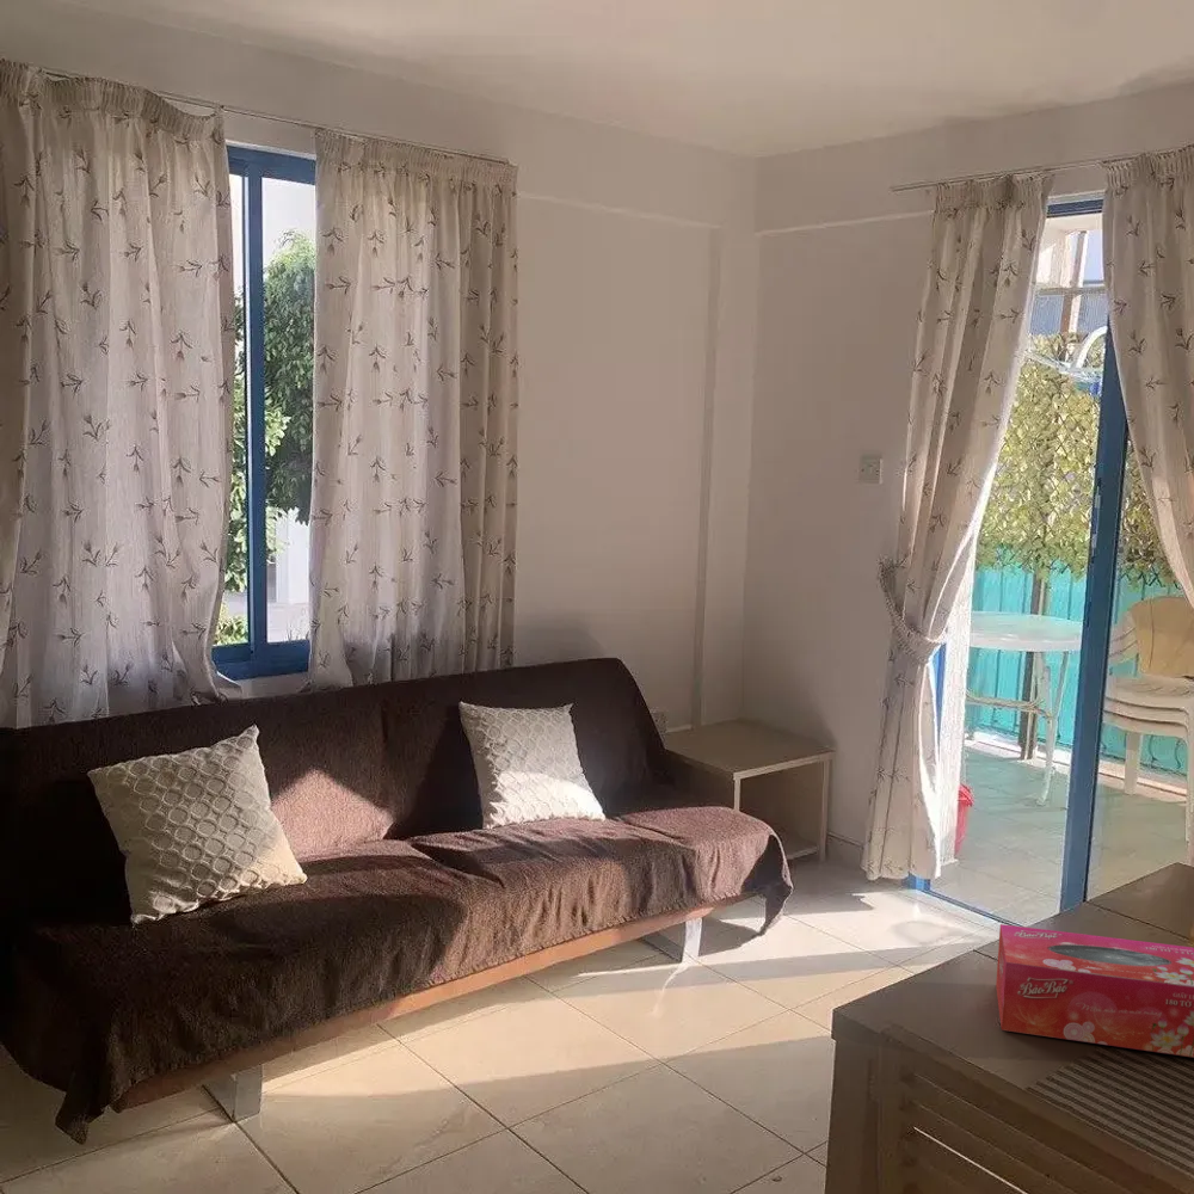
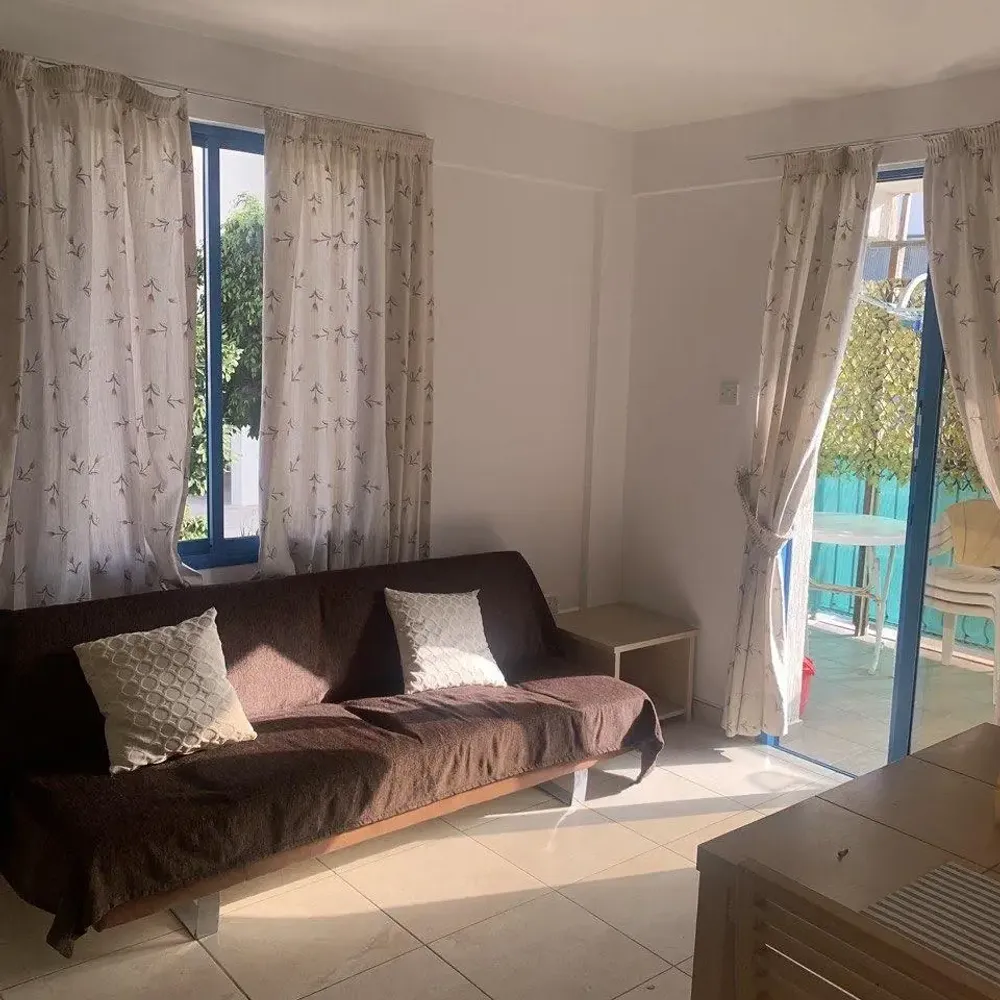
- tissue box (1106, 989)
